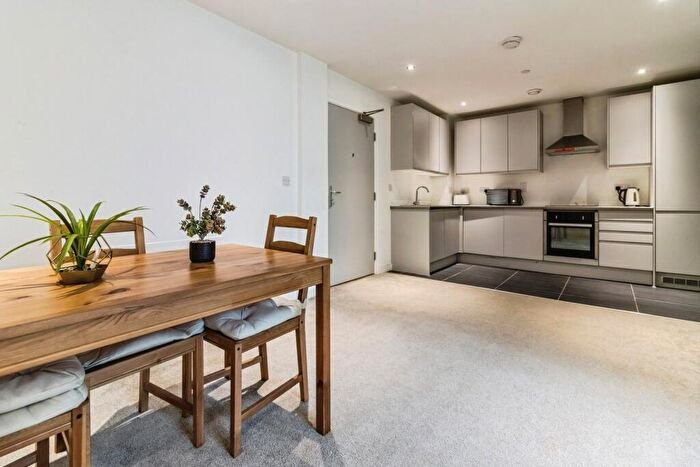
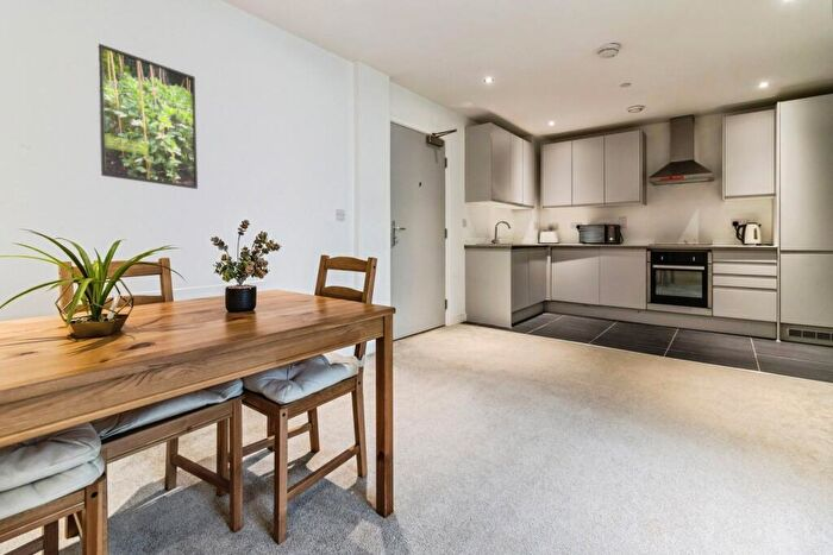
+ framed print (151, 122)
